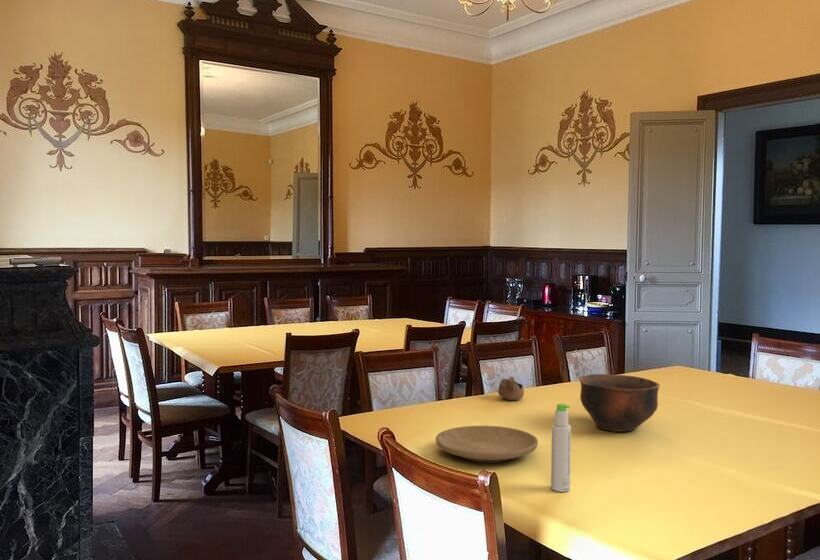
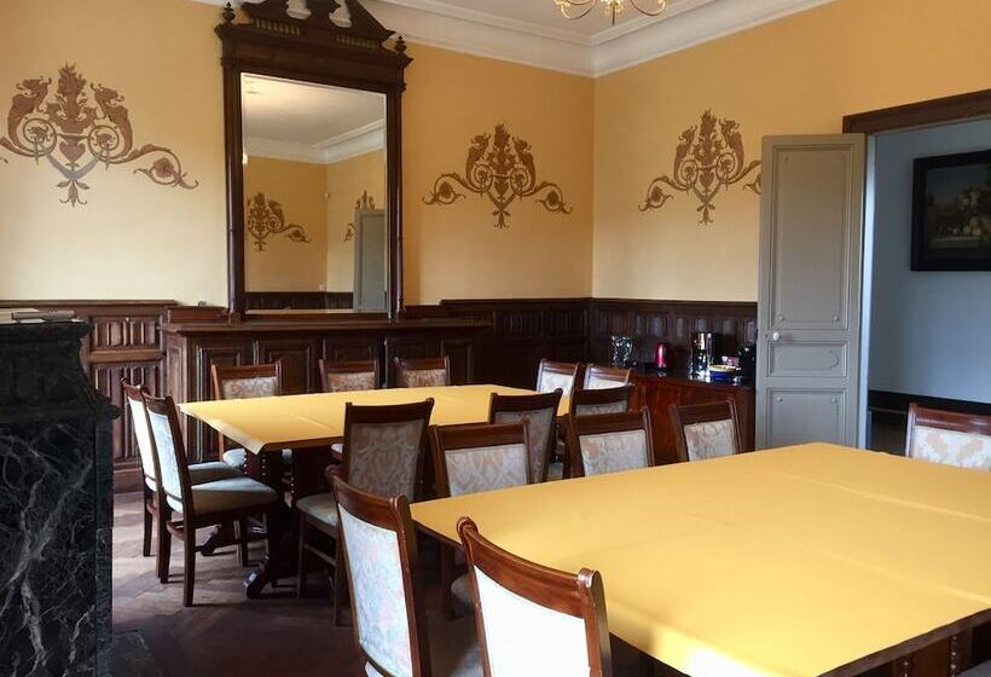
- plate (486, 446)
- bottle (561, 446)
- bowl (618, 403)
- cup (509, 386)
